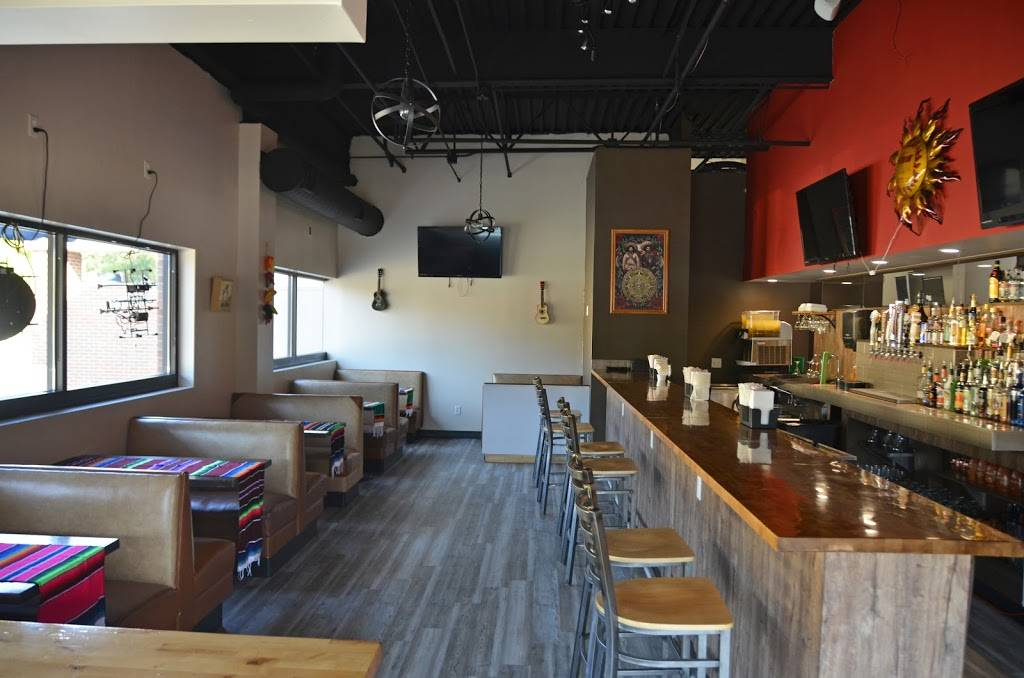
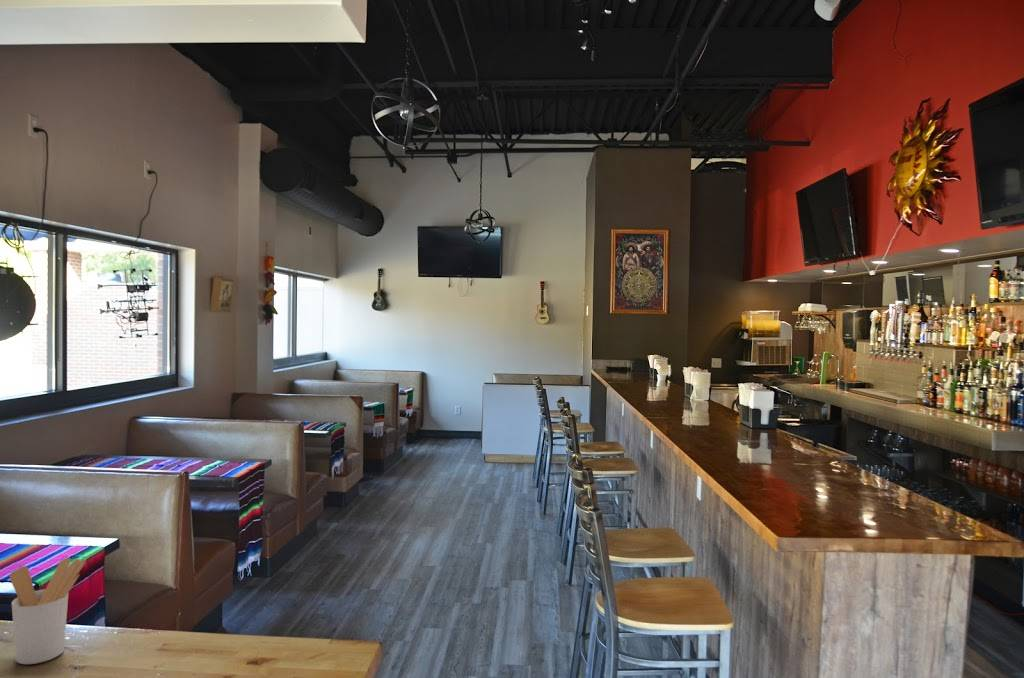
+ utensil holder (50, 606)
